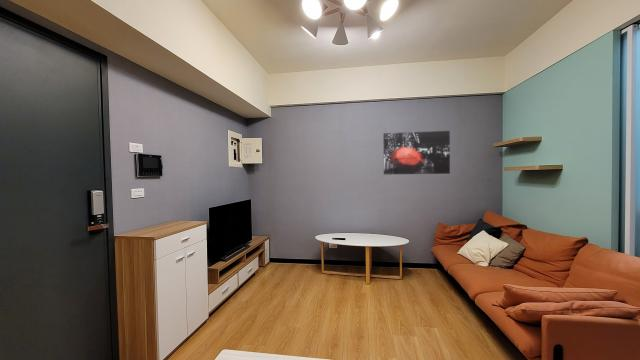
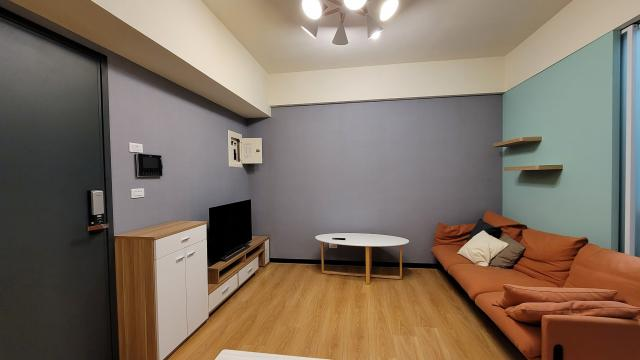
- wall art (415, 153)
